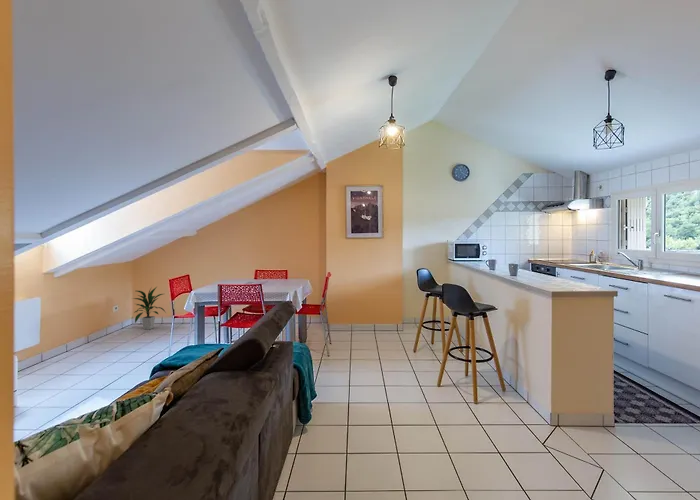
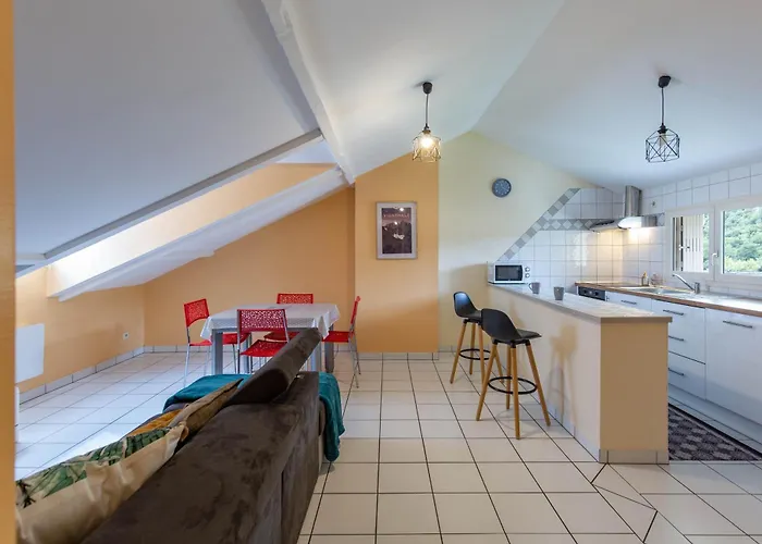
- indoor plant (146, 307)
